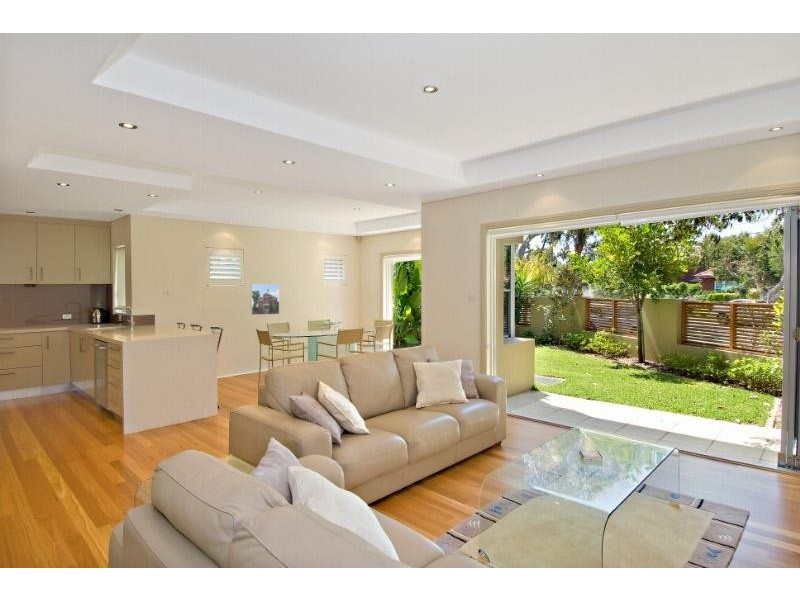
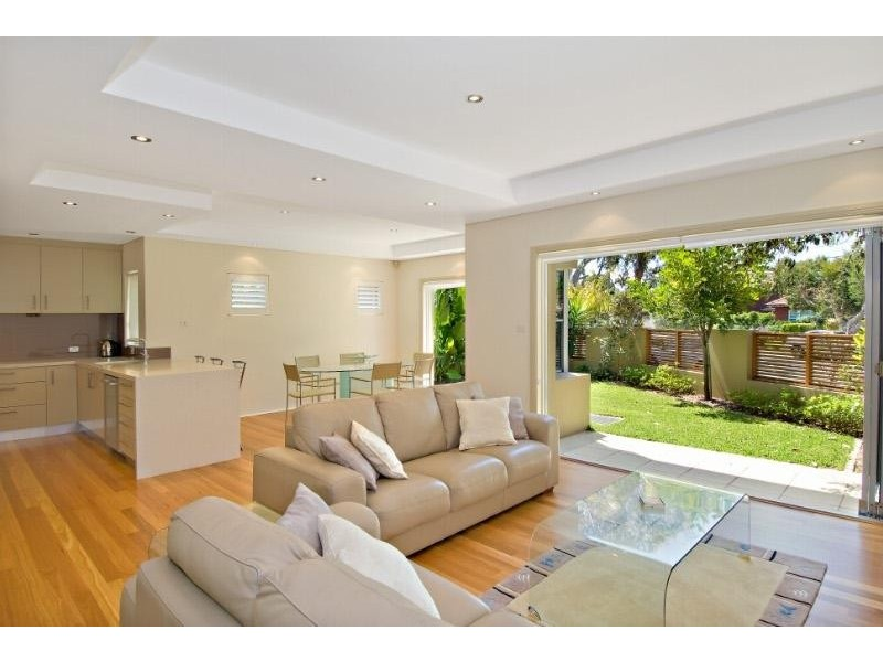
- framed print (265, 299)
